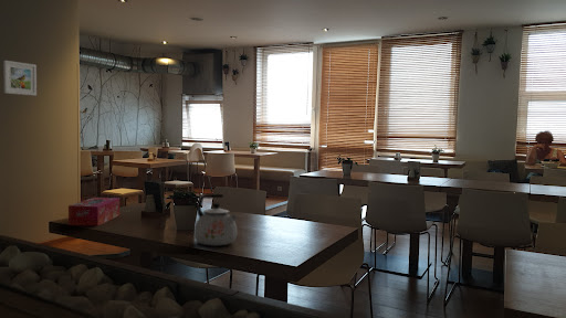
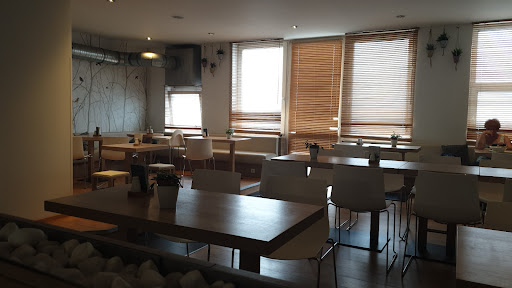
- tissue box (95, 210)
- kettle (216, 219)
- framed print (20, 78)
